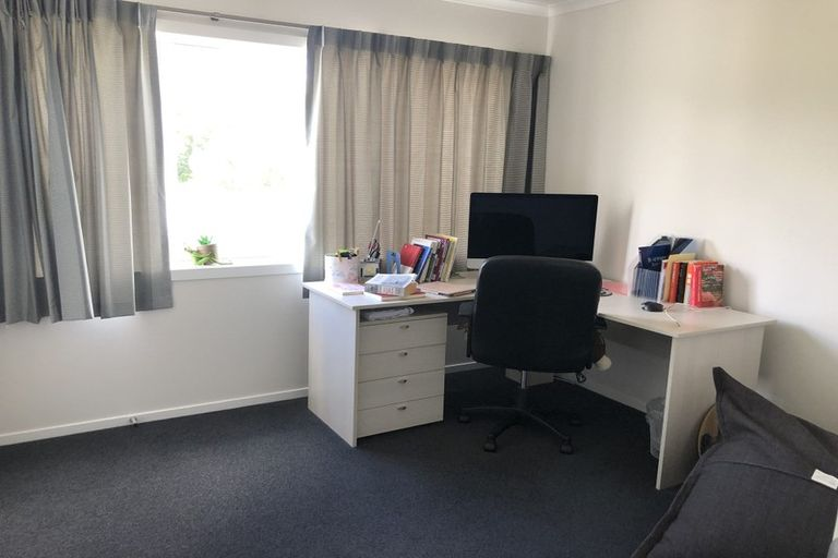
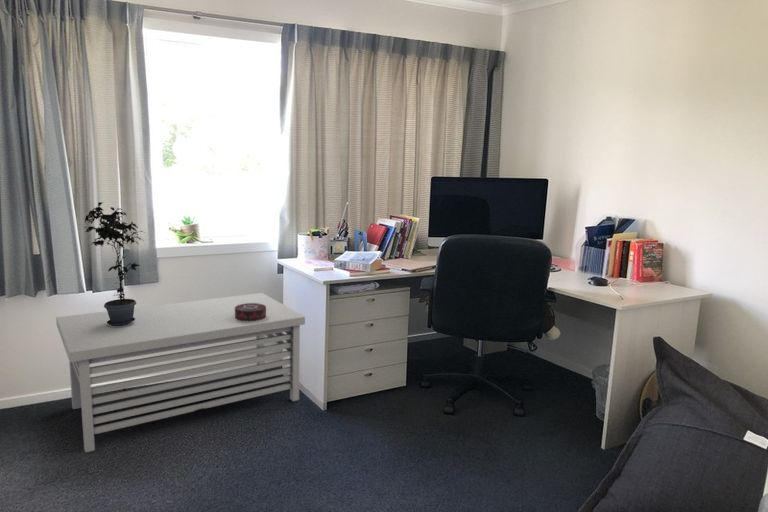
+ storage bench (185, 360)
+ potted plant (116, 263)
+ decorative box (250, 311)
